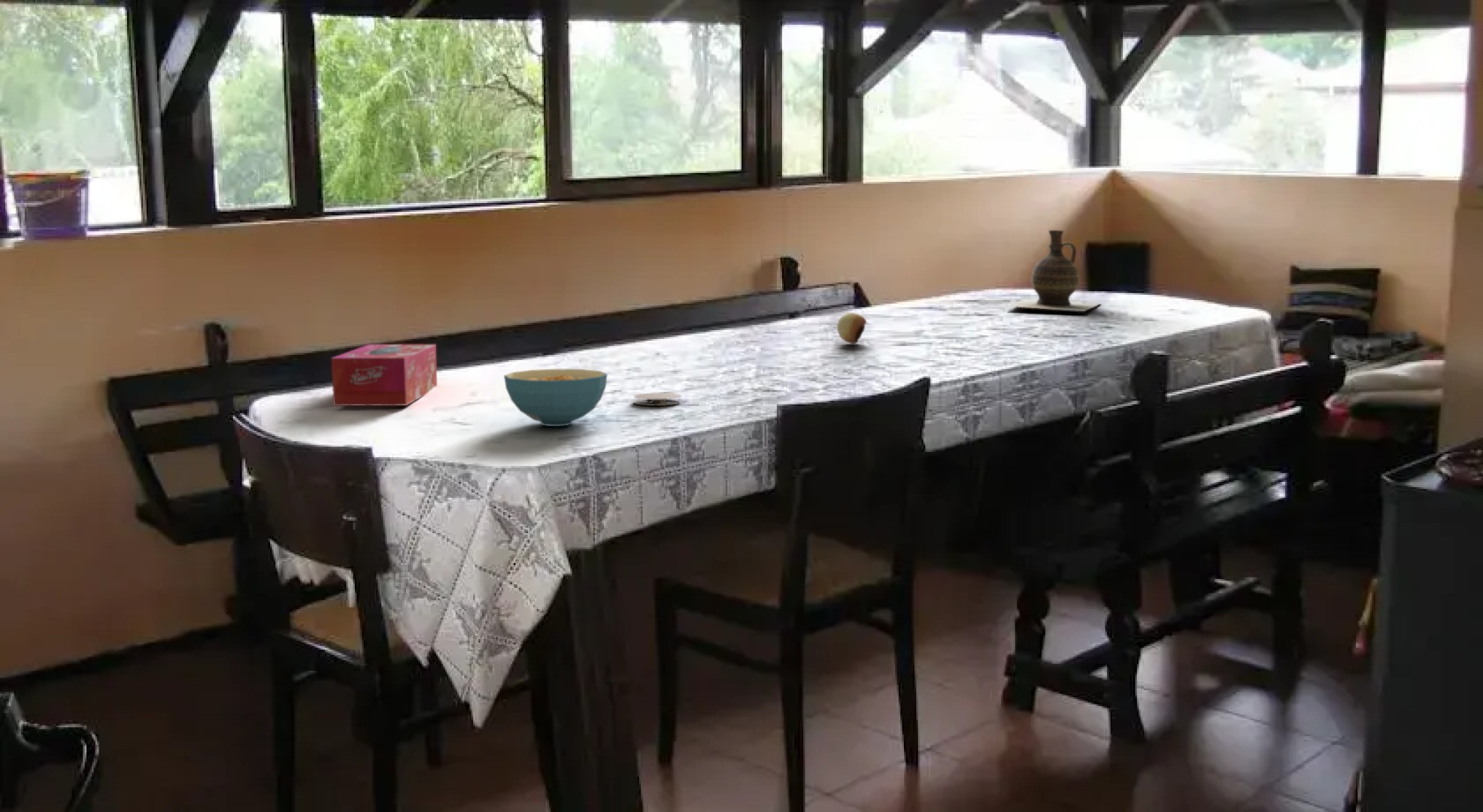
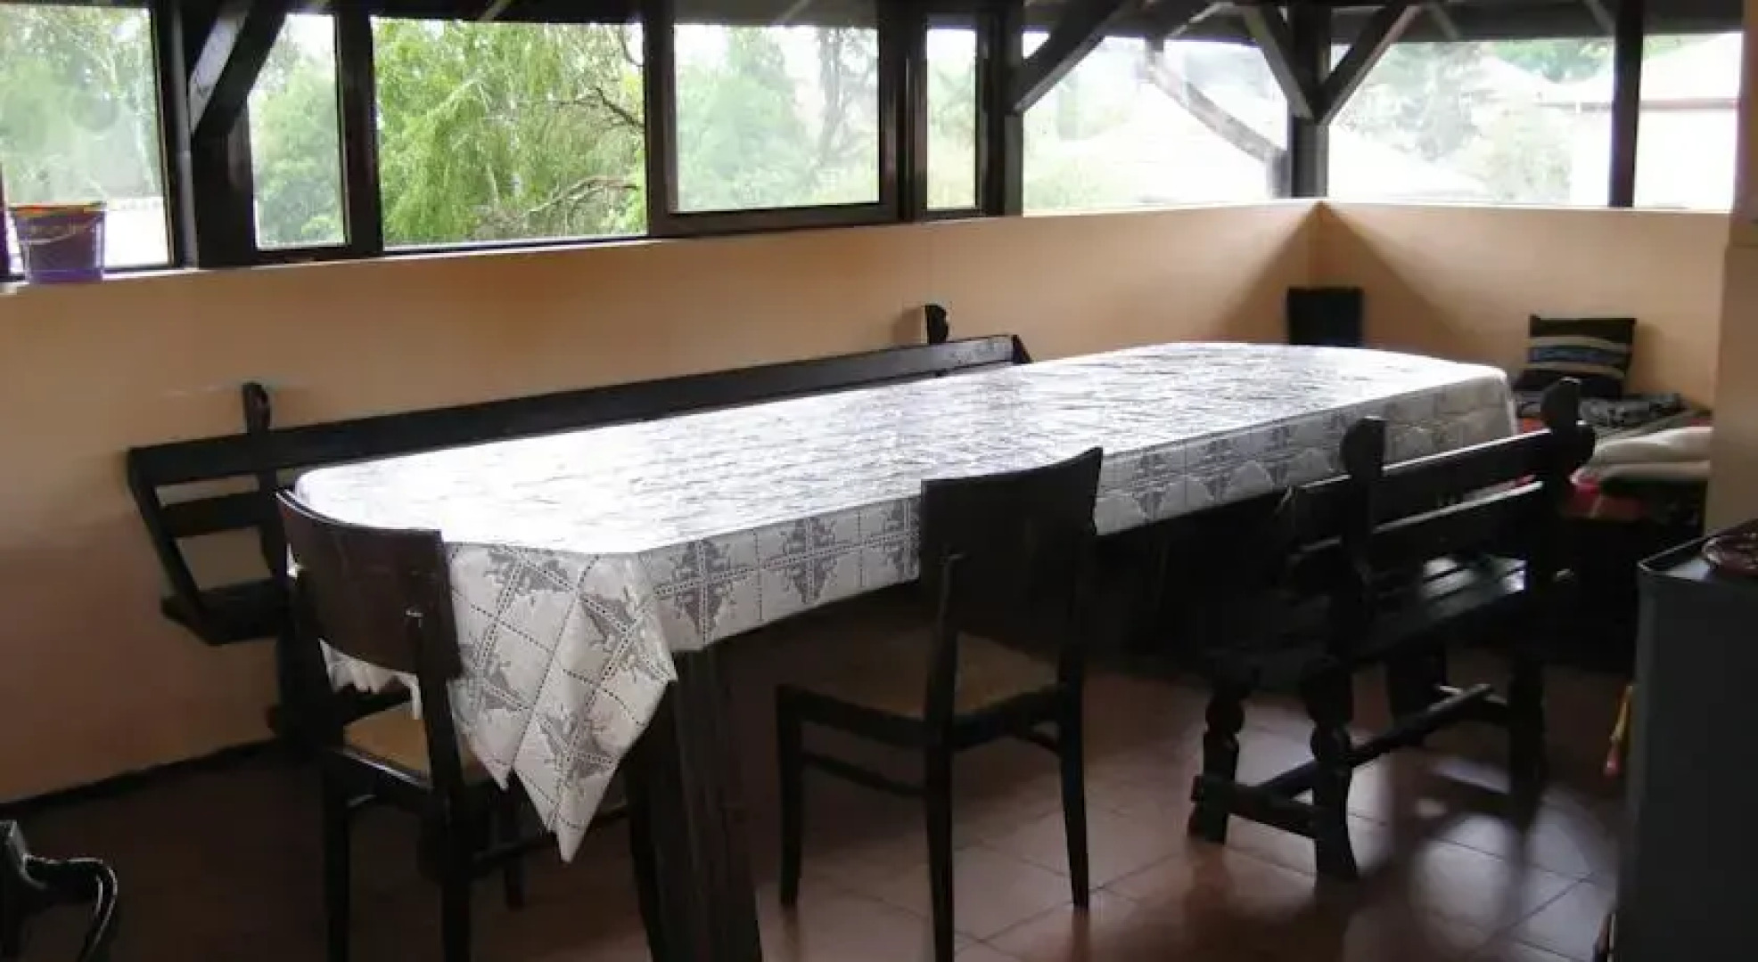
- tissue box (387, 374)
- ceramic jug (1054, 268)
- coaster (657, 398)
- fruit (851, 328)
- cereal bowl (556, 399)
